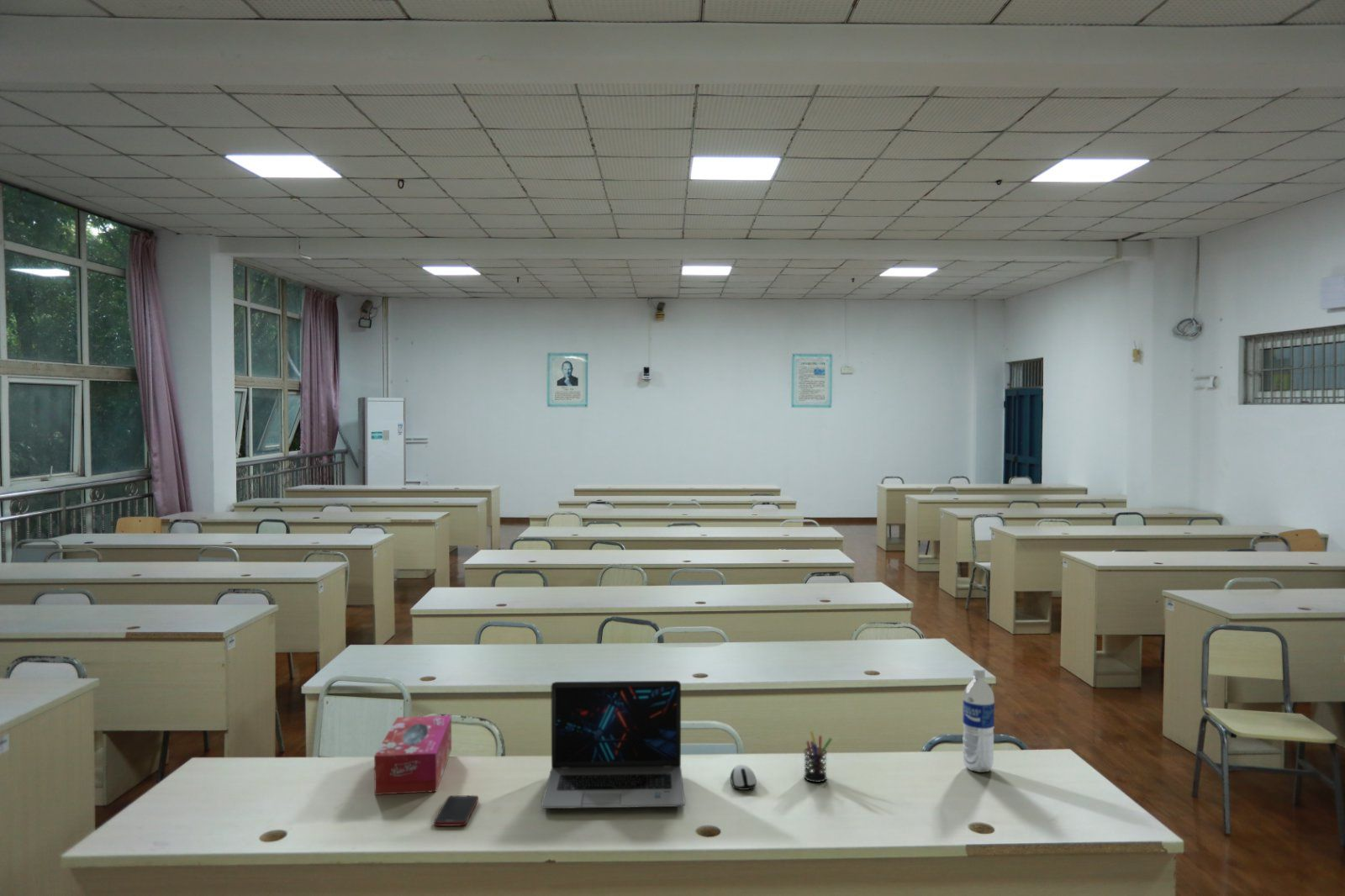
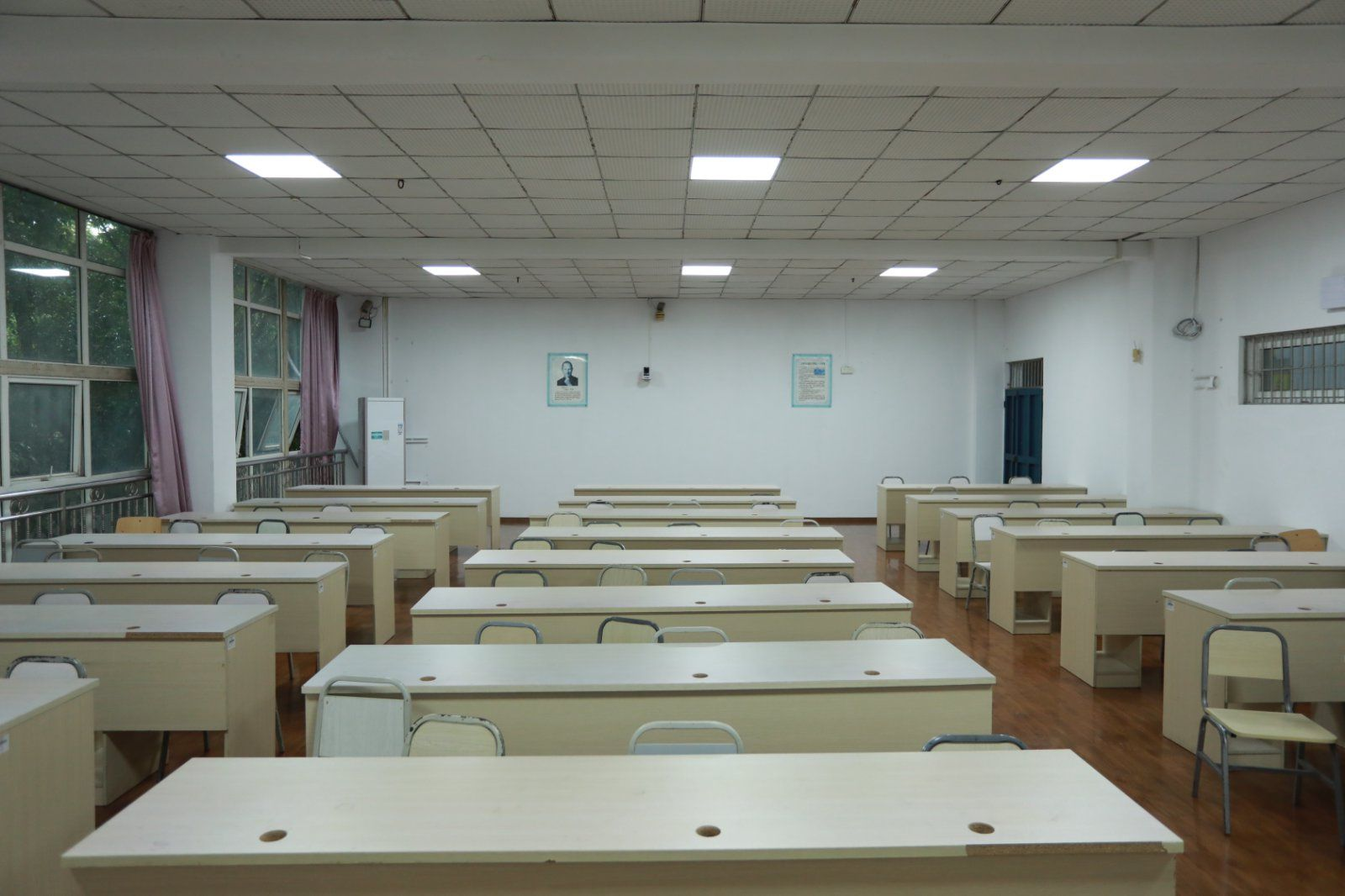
- computer mouse (742, 774)
- water bottle (978, 718)
- tissue box (415, 752)
- pen holder (818, 755)
- cell phone (456, 810)
- laptop (614, 743)
